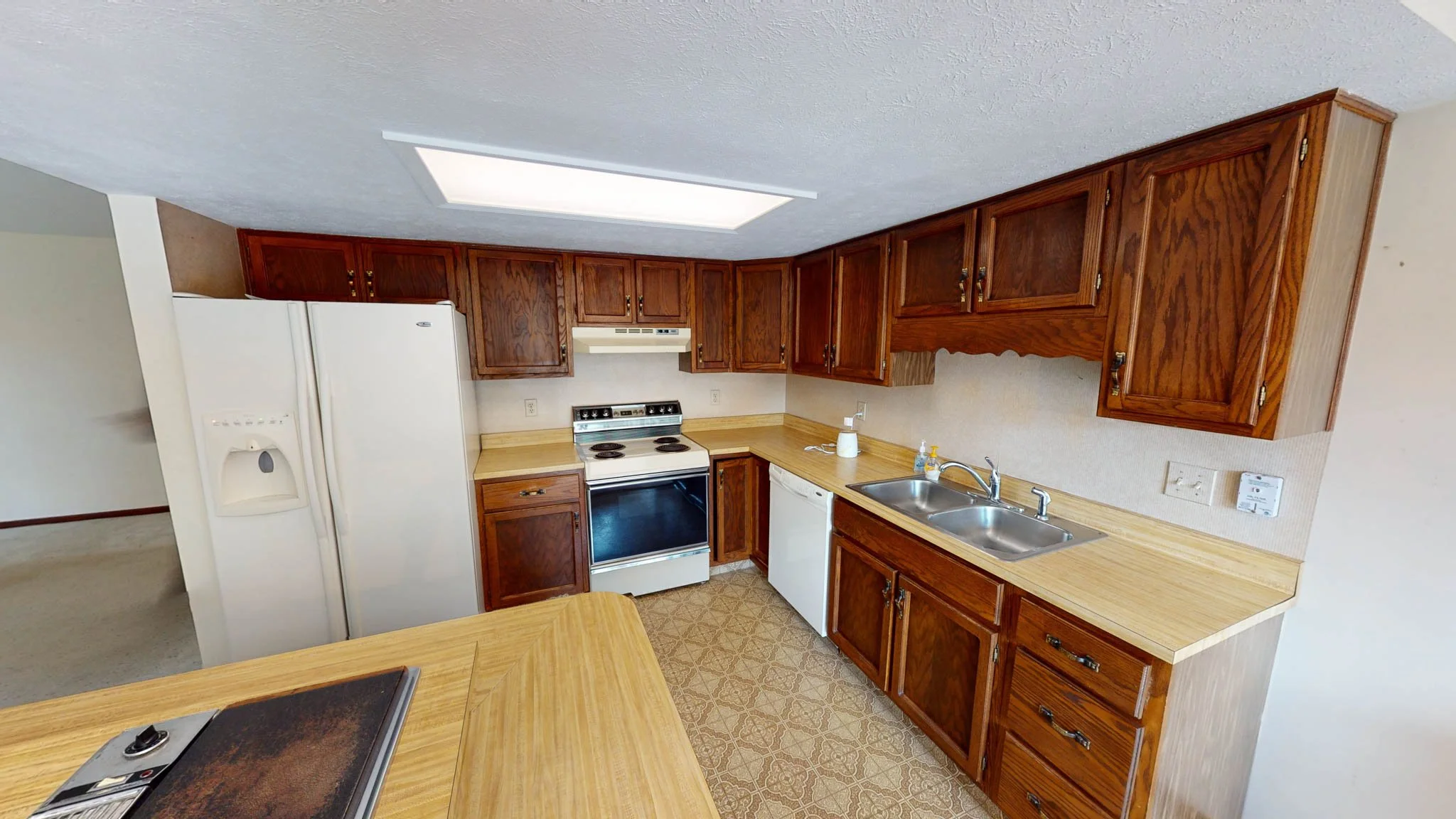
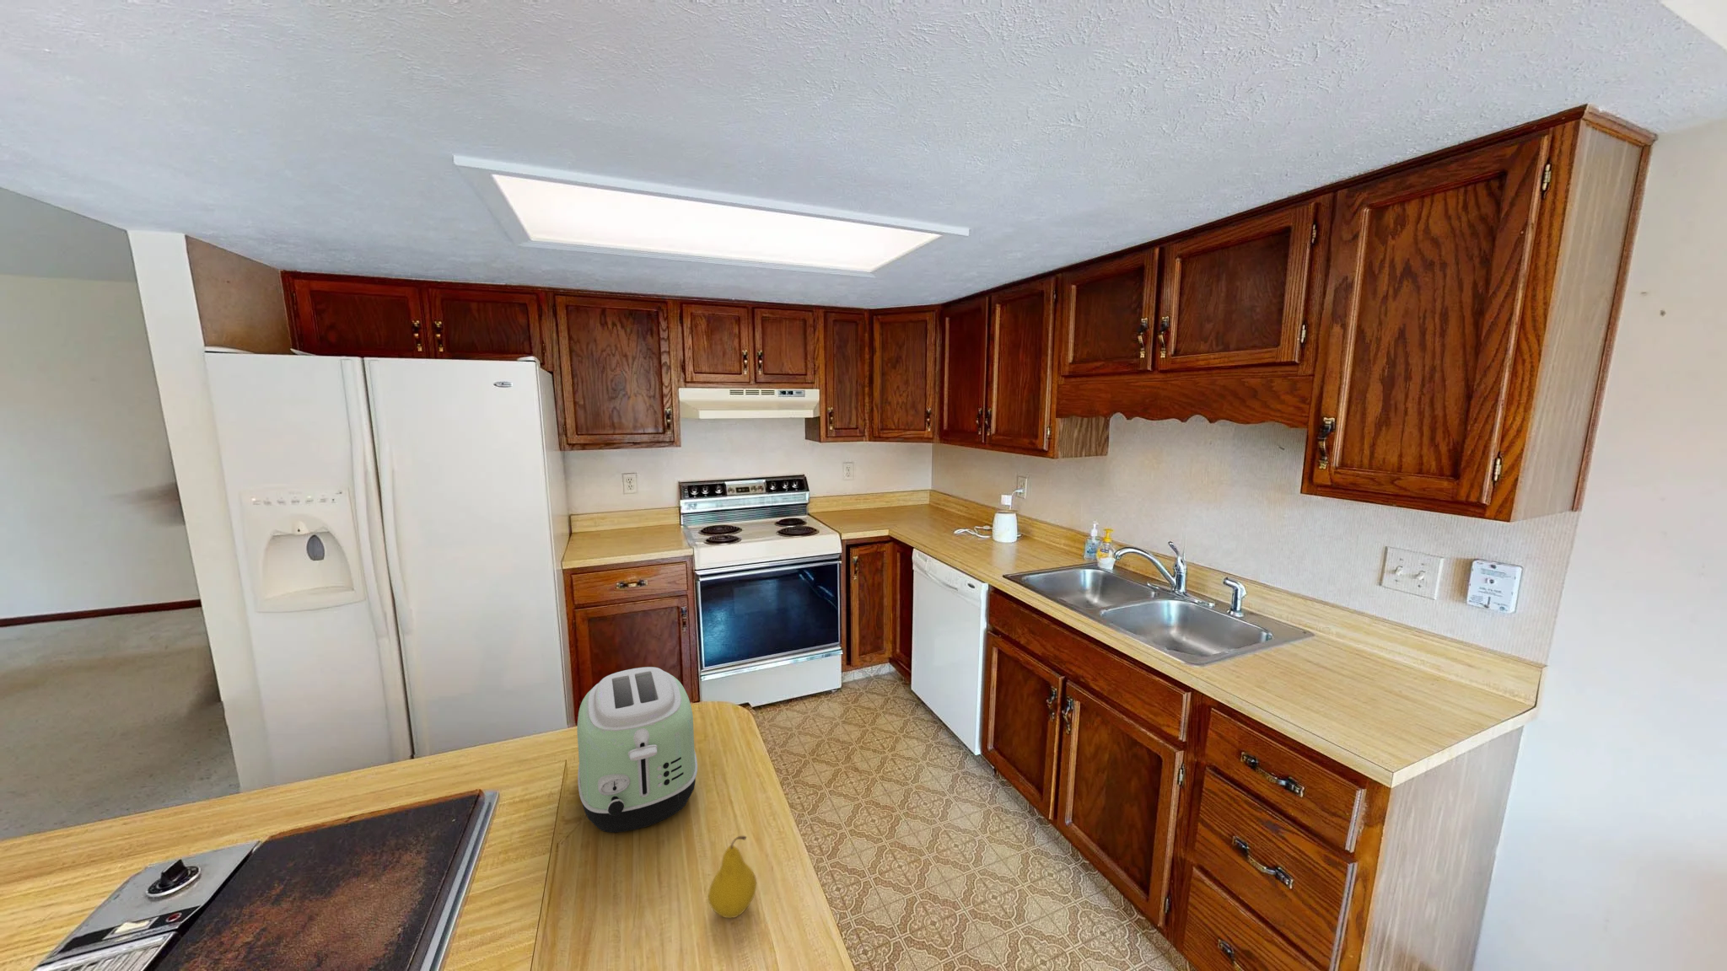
+ toaster (637, 742)
+ fruit (732, 870)
